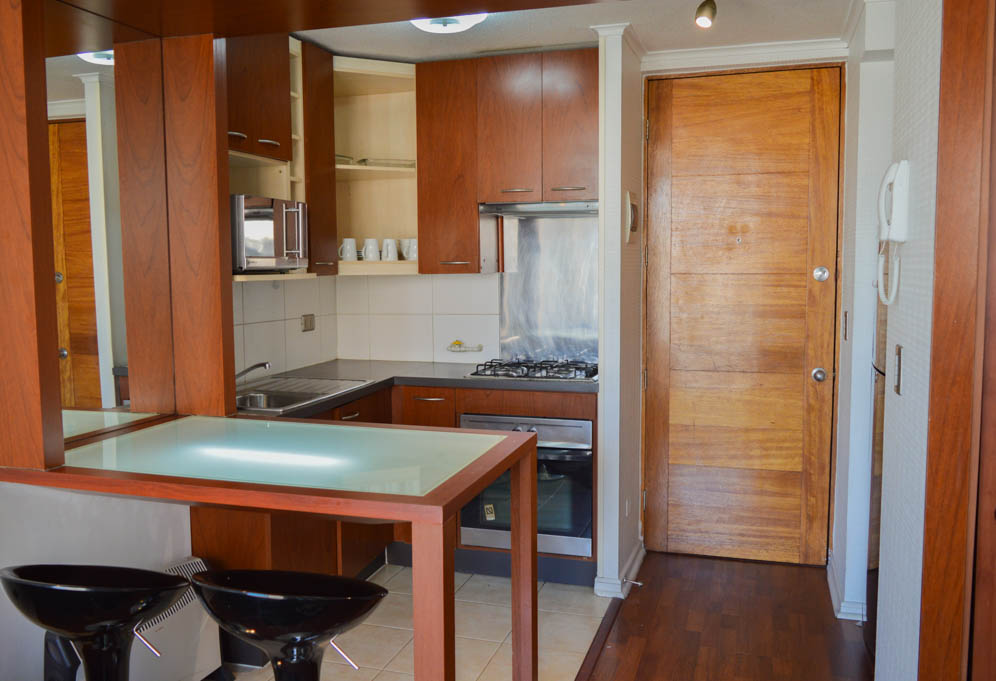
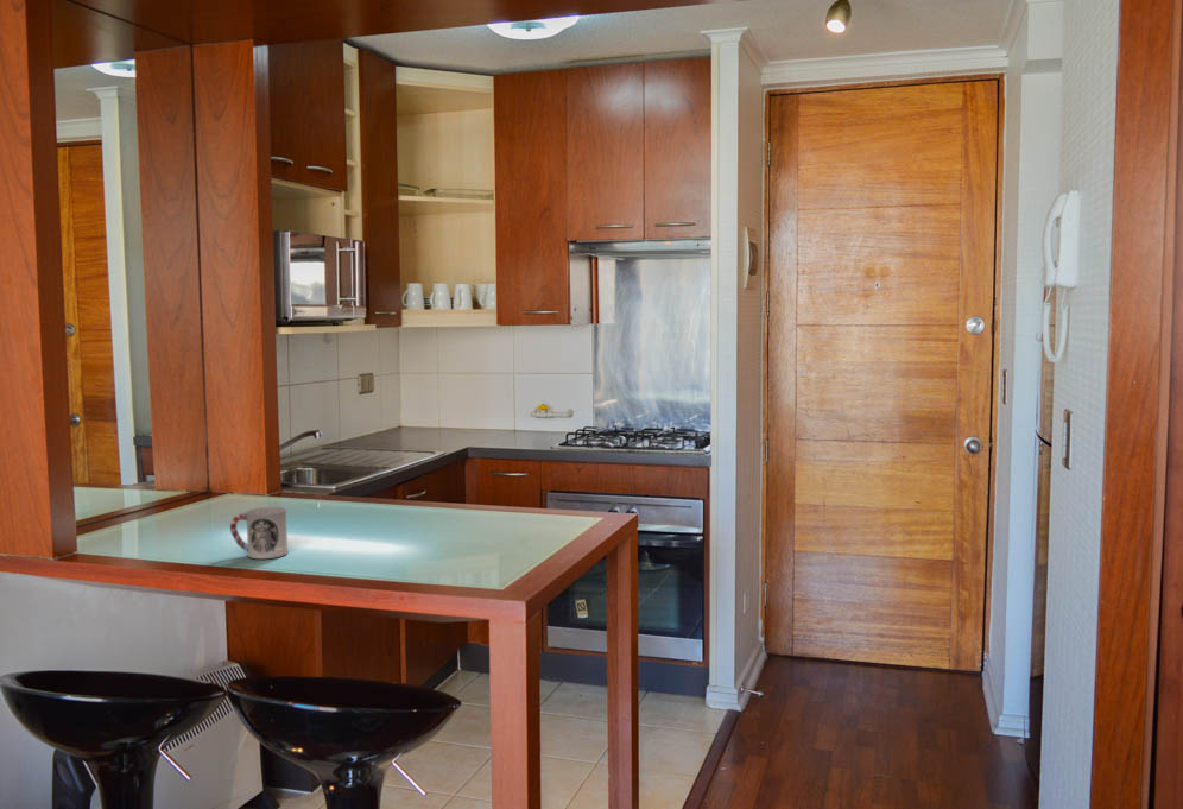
+ cup (258, 532)
